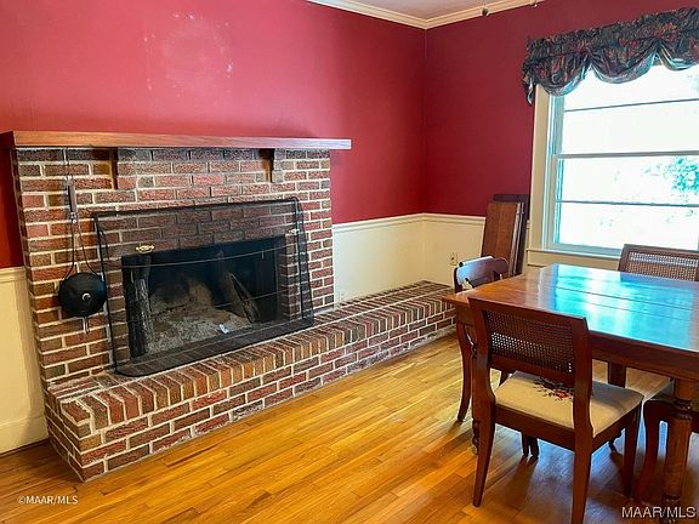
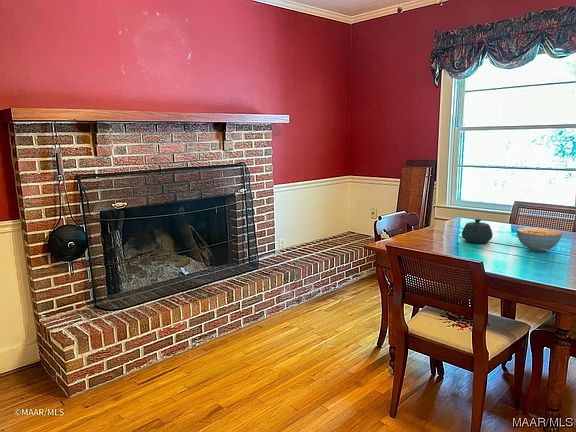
+ cereal bowl (538, 240)
+ teapot (477, 230)
